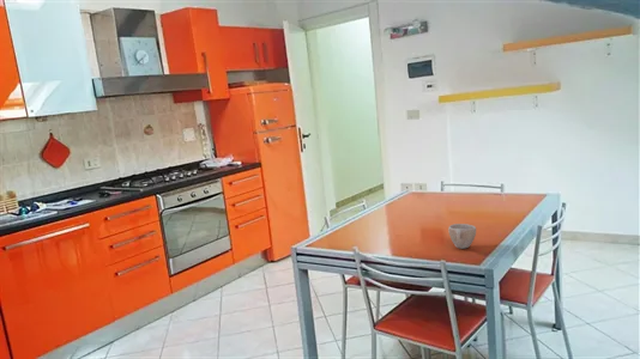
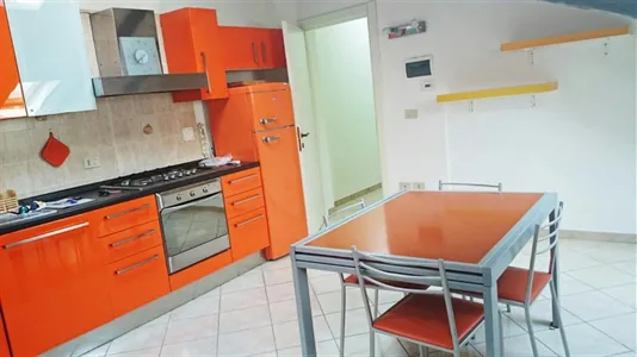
- cup (461, 237)
